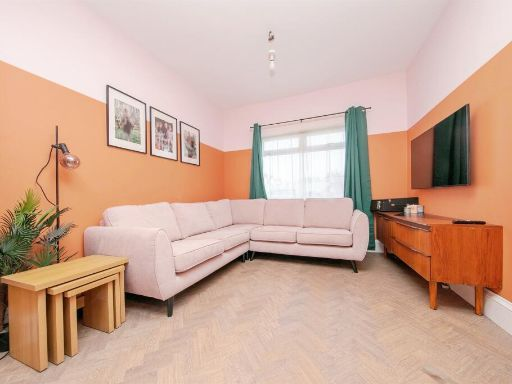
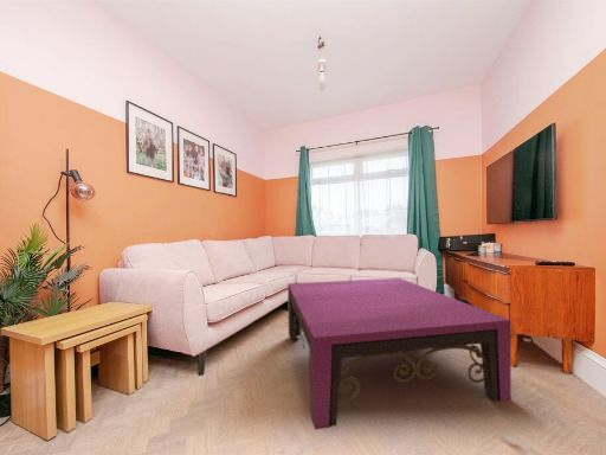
+ coffee table (372, 328)
